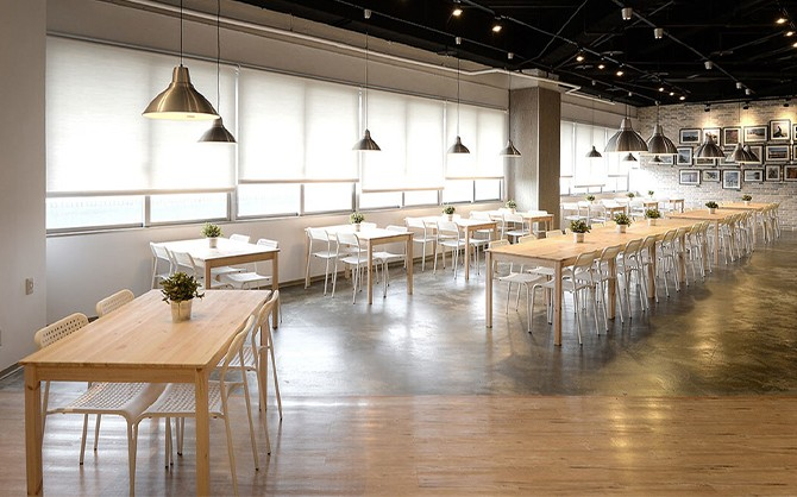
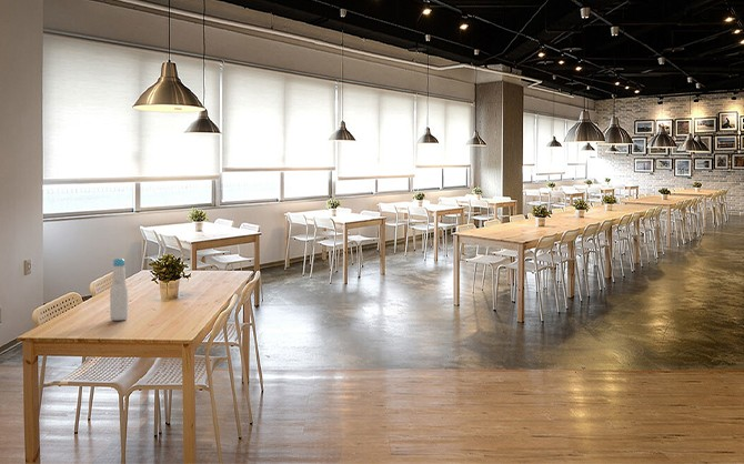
+ bottle (119, 289)
